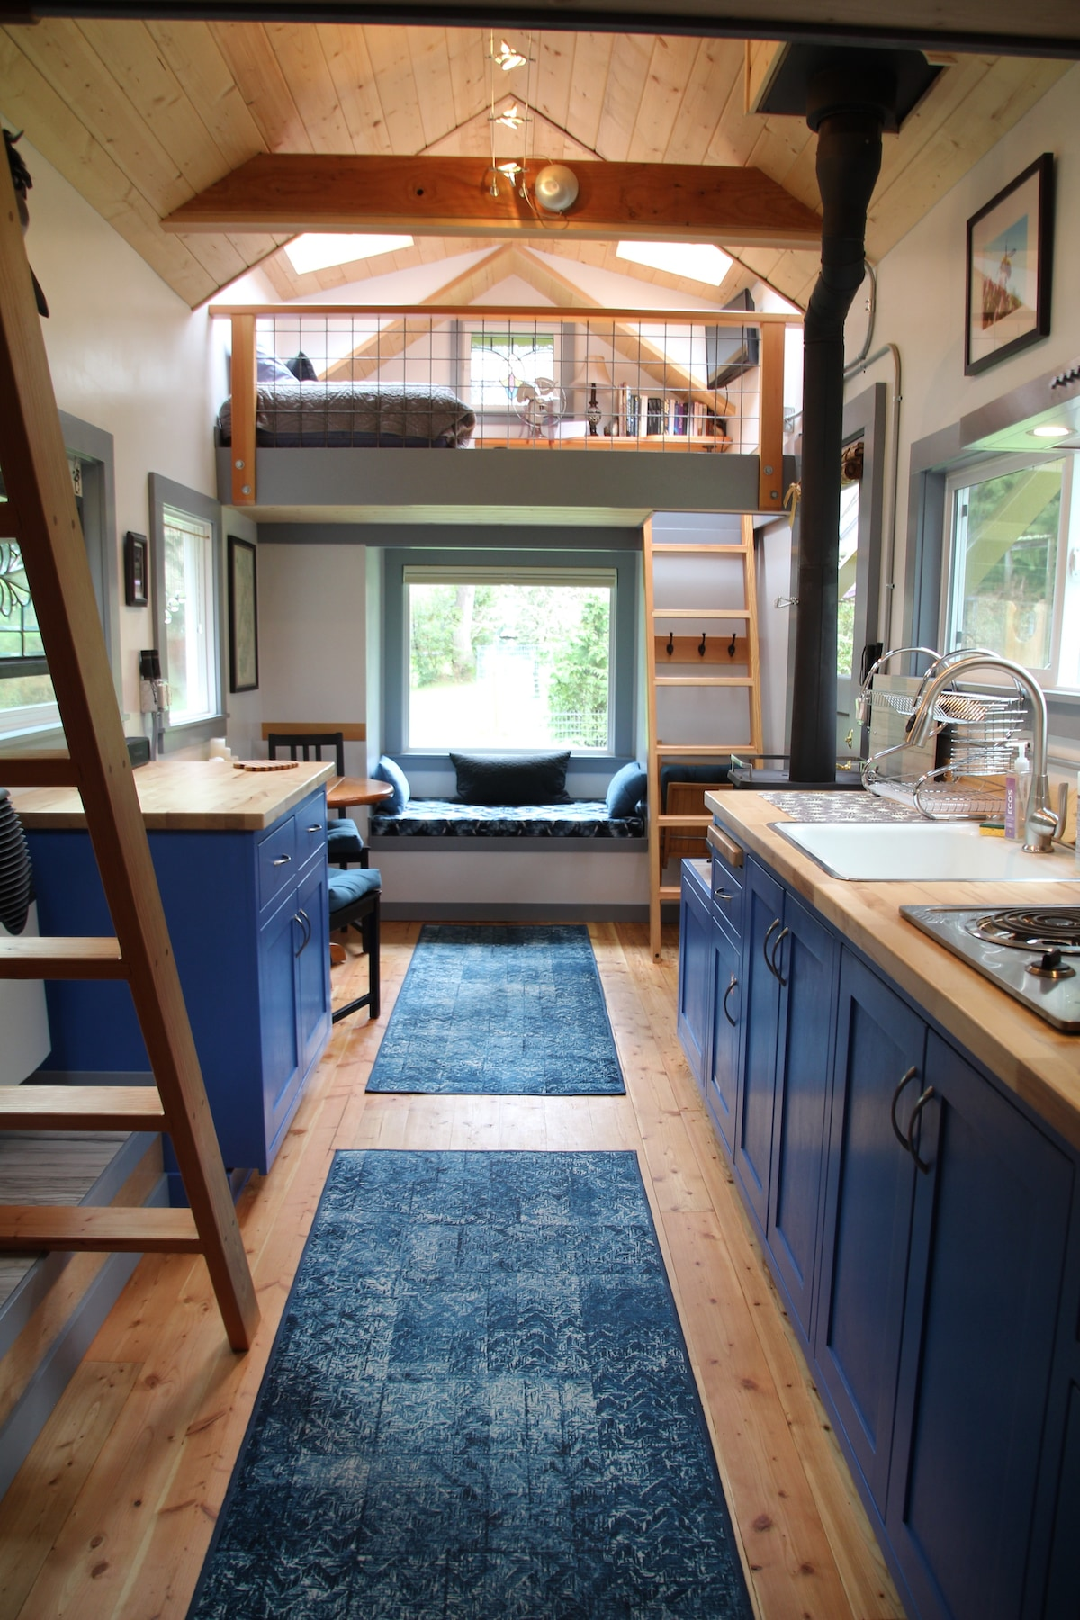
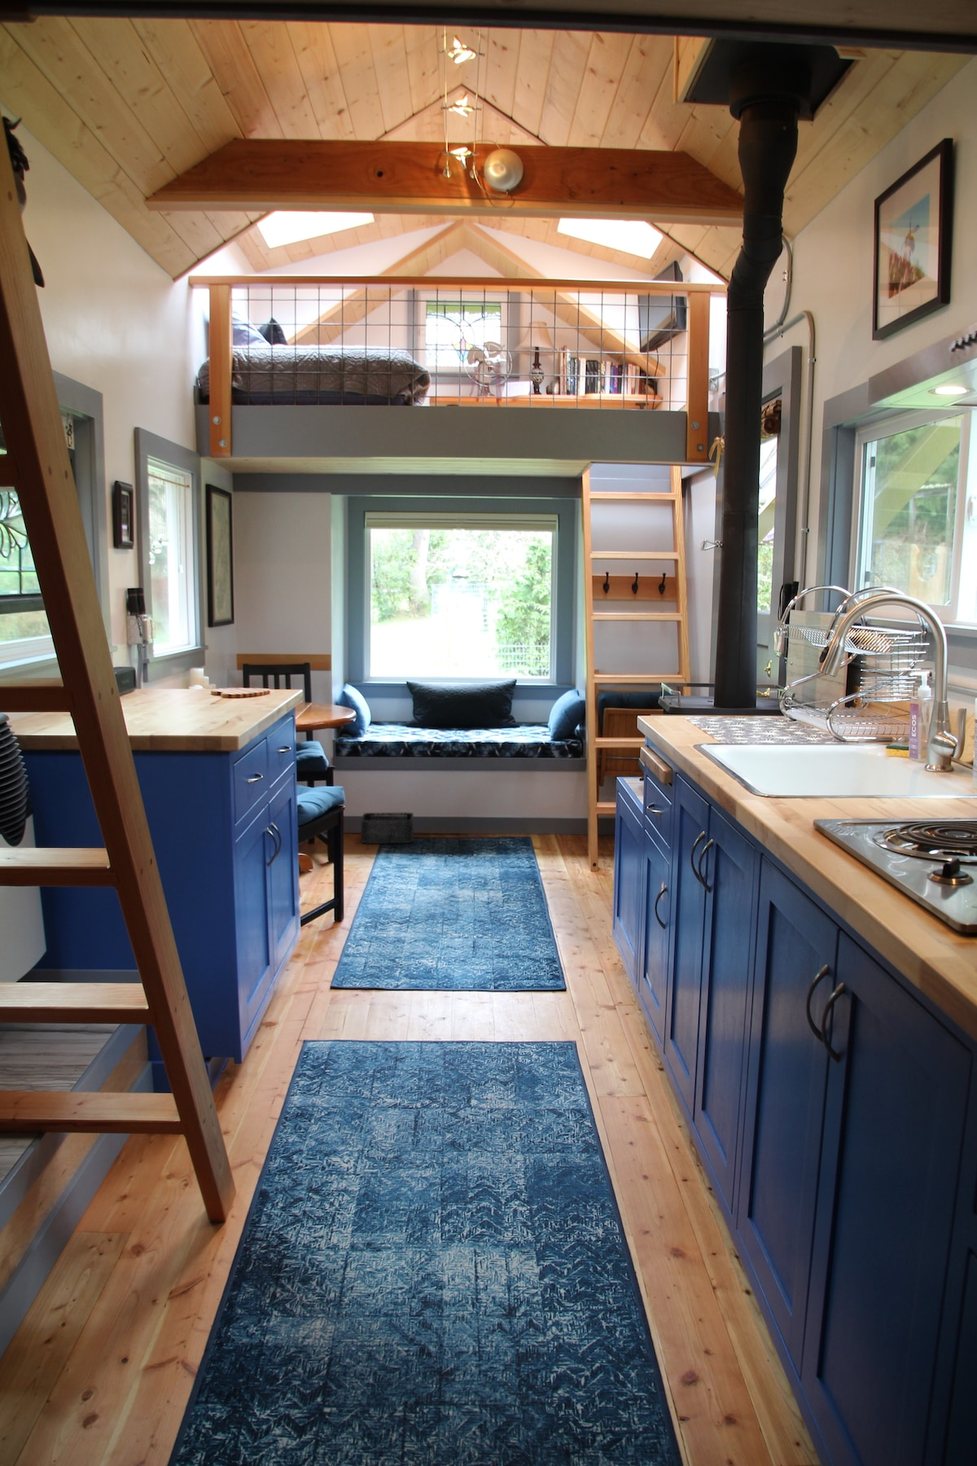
+ storage bin (387, 828)
